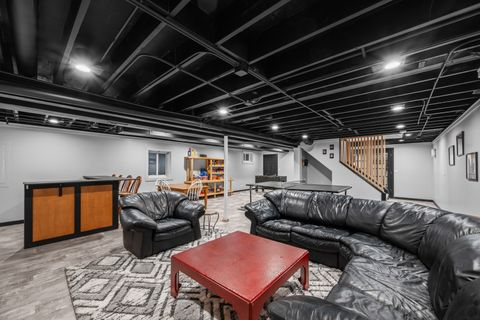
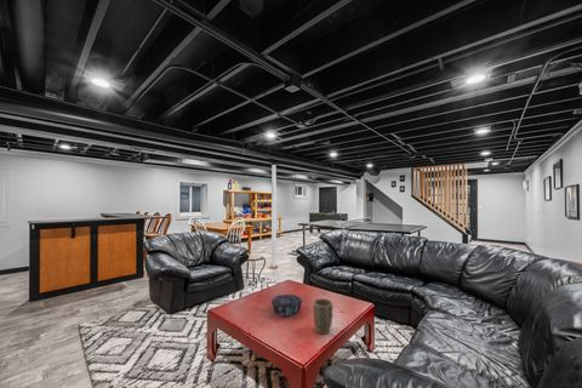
+ plant pot (323, 315)
+ decorative bowl (286, 306)
